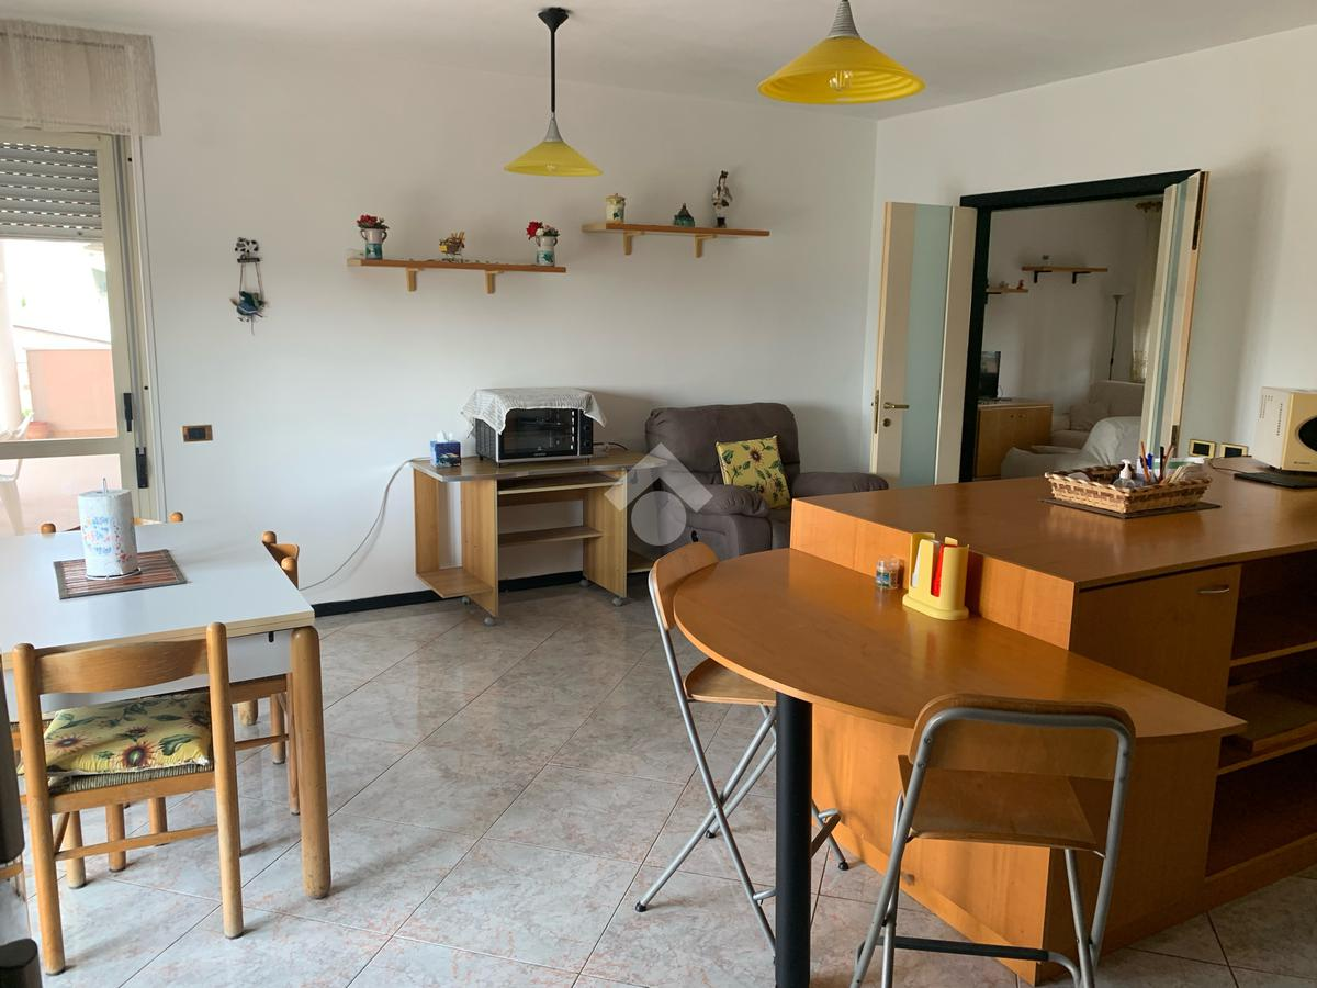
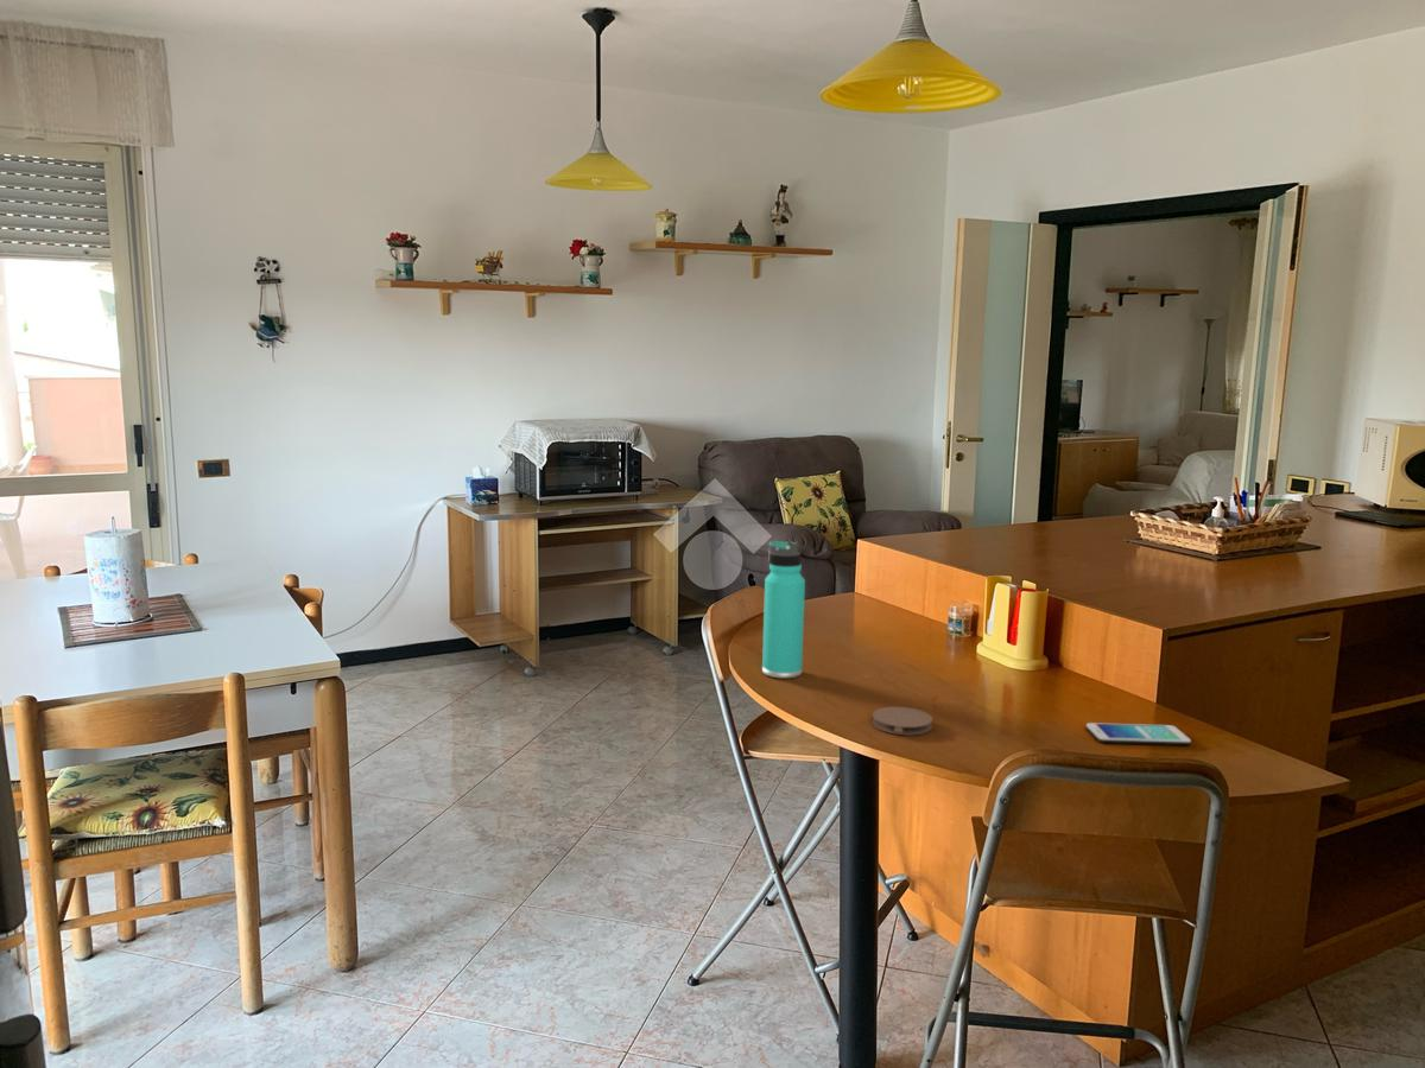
+ smartphone (1136, 733)
+ thermos bottle (784, 608)
+ coaster (901, 720)
